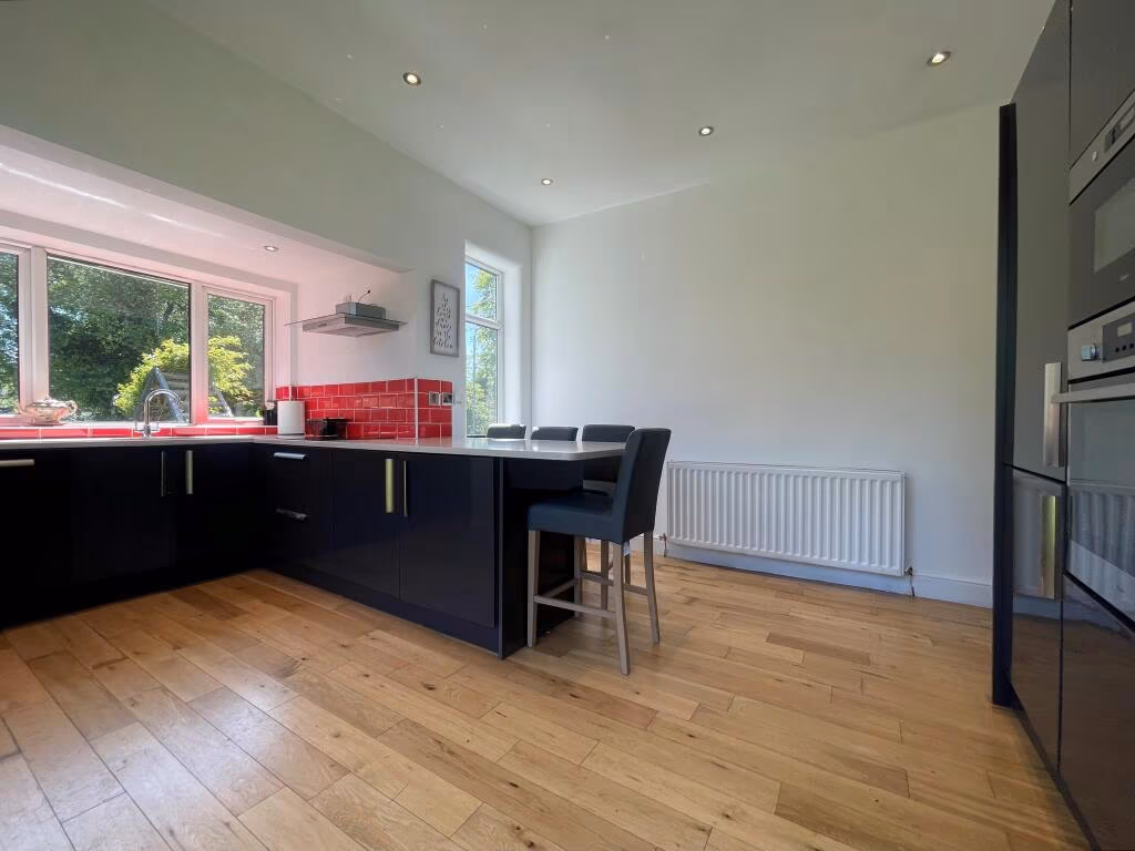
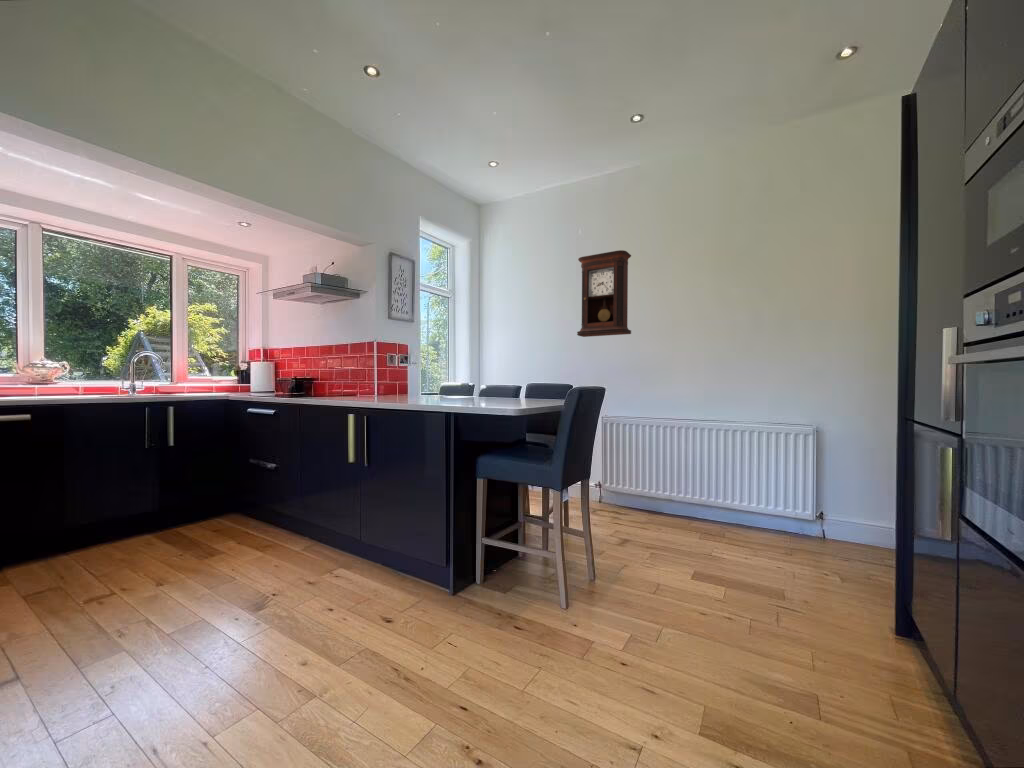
+ pendulum clock (602, 295)
